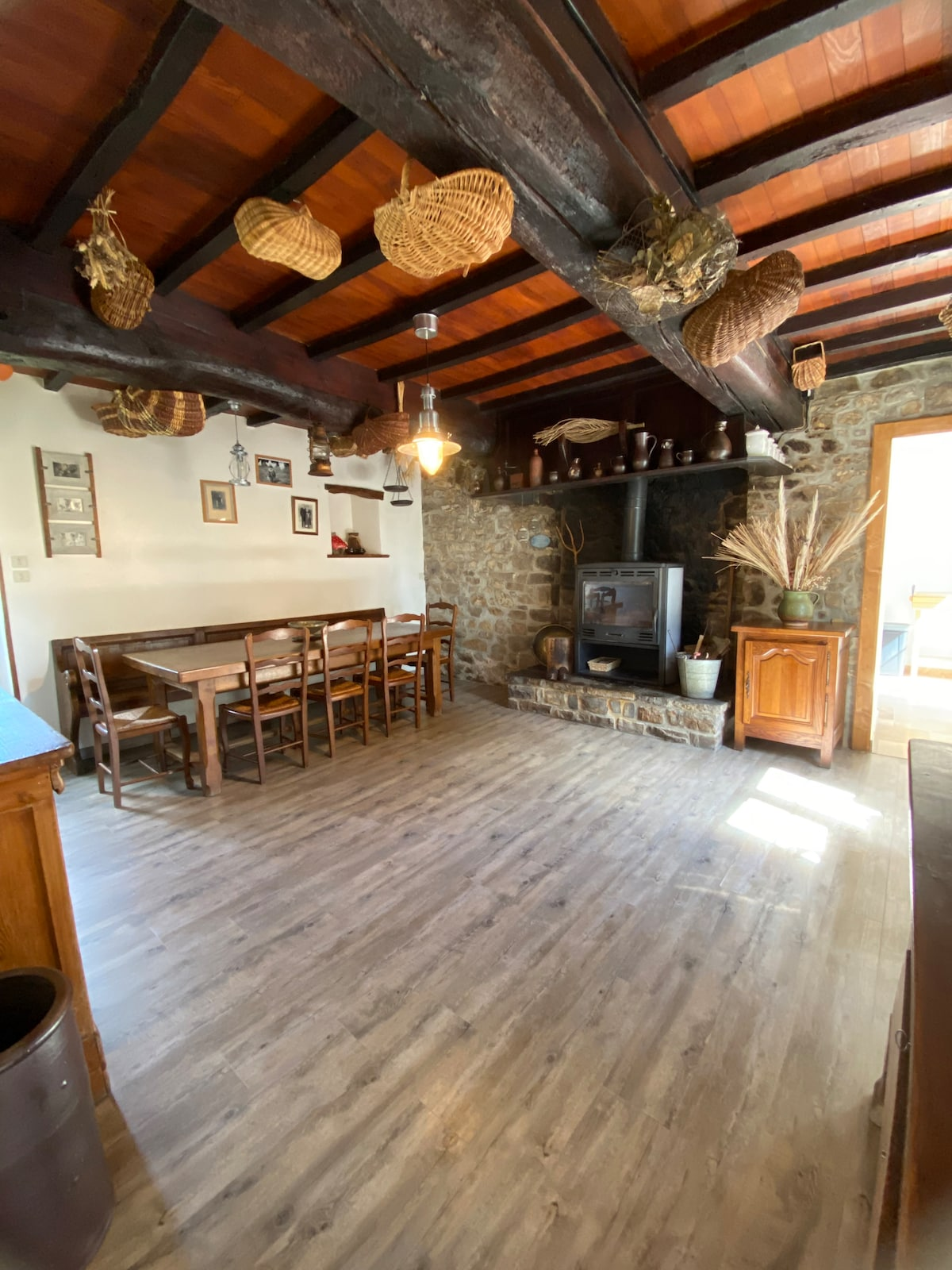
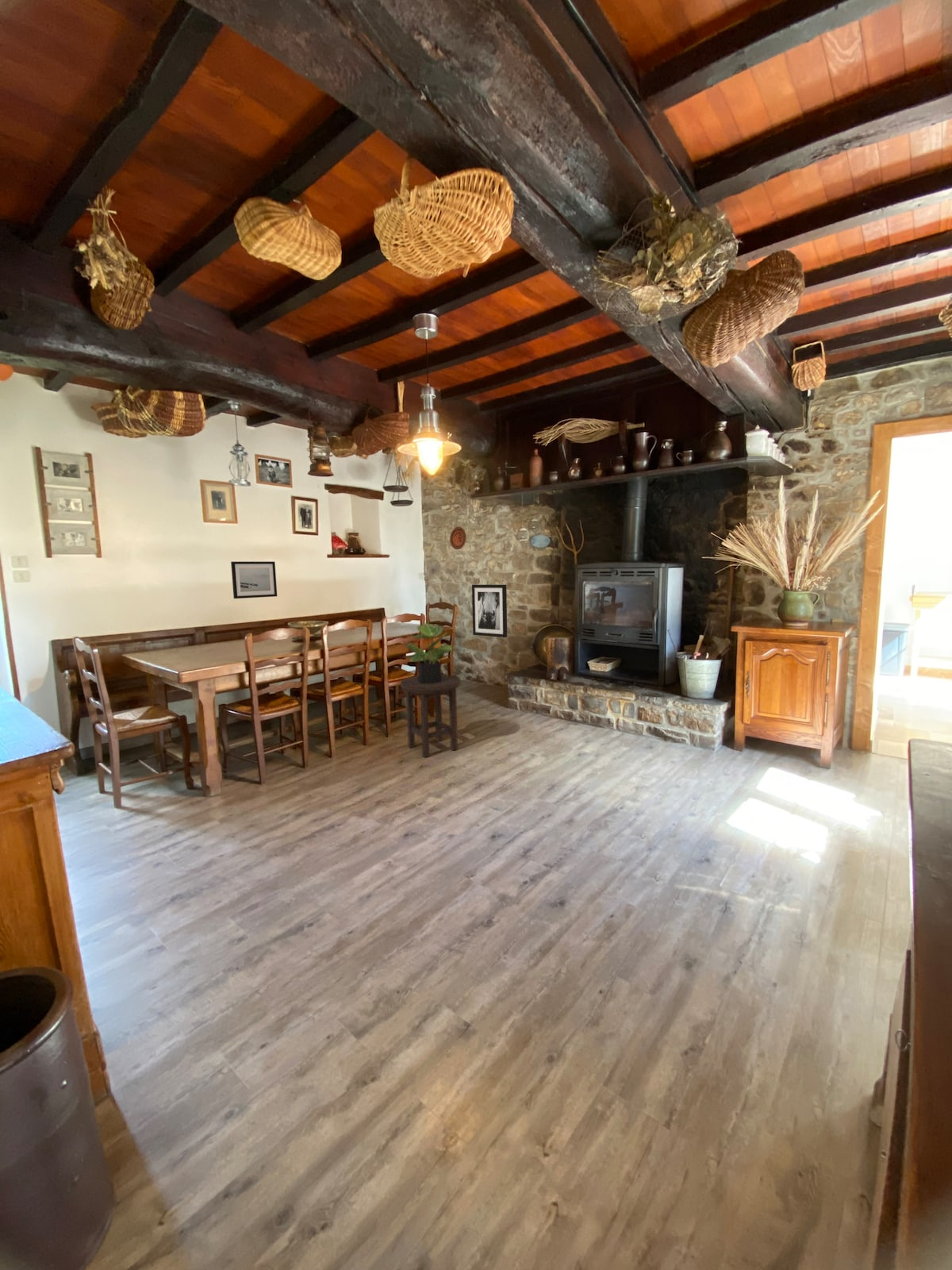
+ wall art (255, 579)
+ decorative plate (458, 538)
+ potted plant (432, 652)
+ stool (435, 714)
+ wall art (489, 610)
